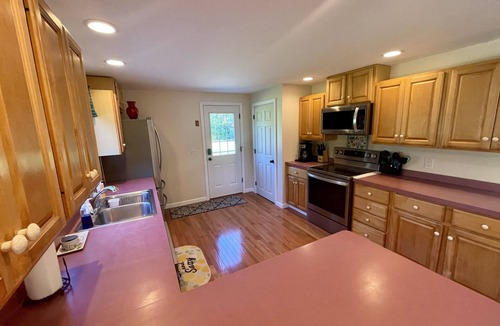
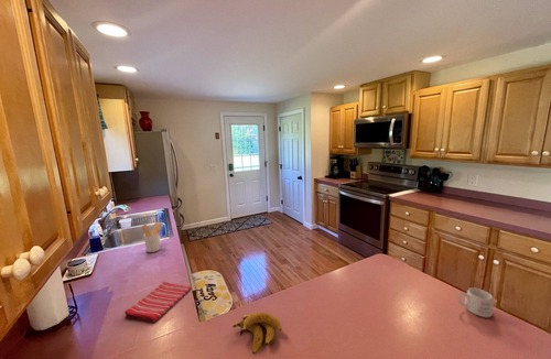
+ utensil holder (154, 236)
+ mug (474, 301)
+ banana (256, 328)
+ dish towel (159, 300)
